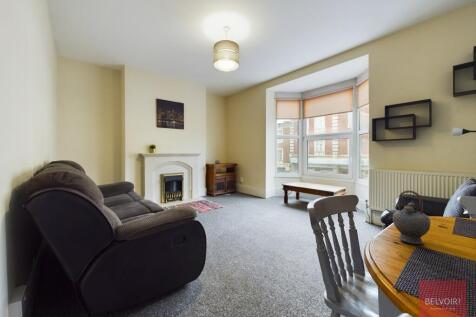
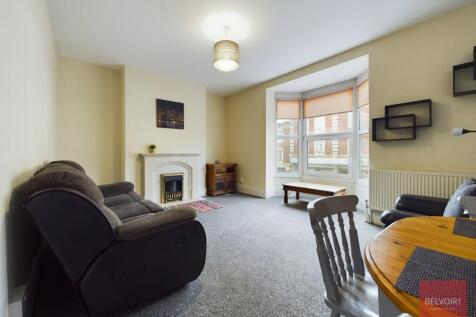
- teapot (406, 215)
